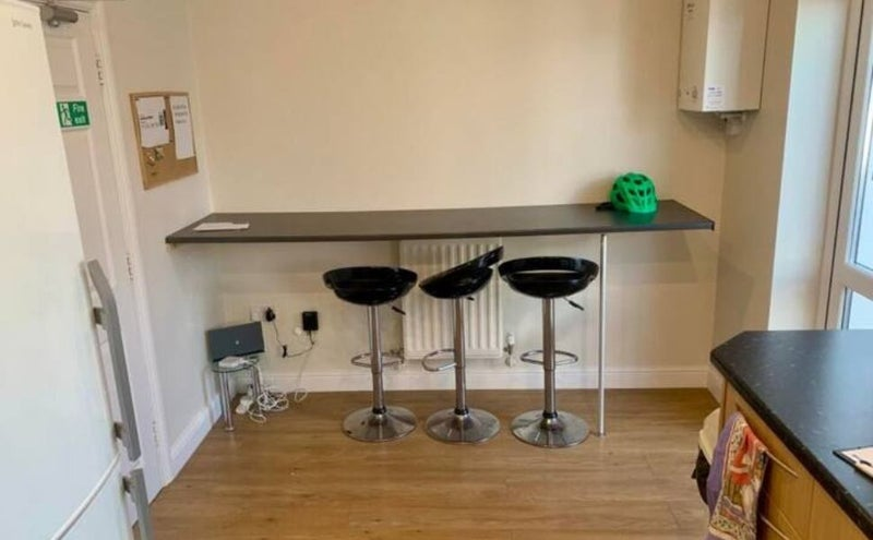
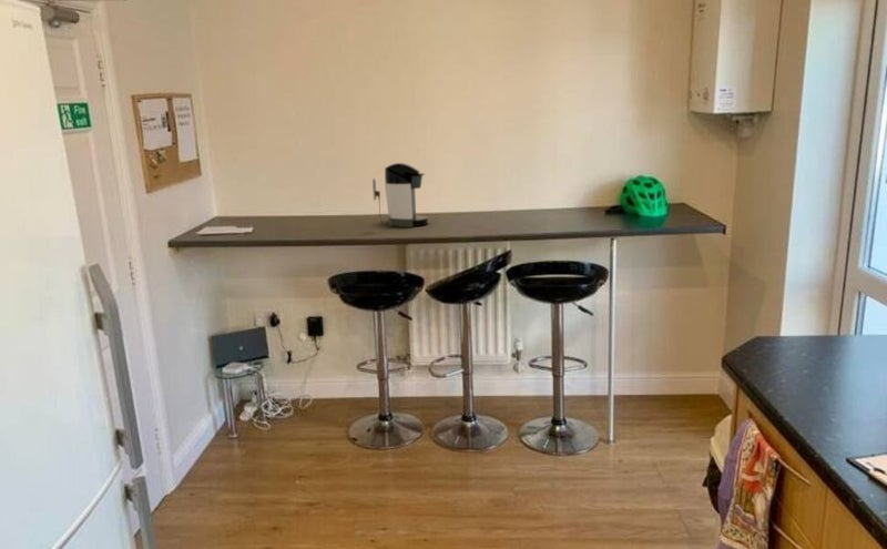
+ coffee maker (402, 195)
